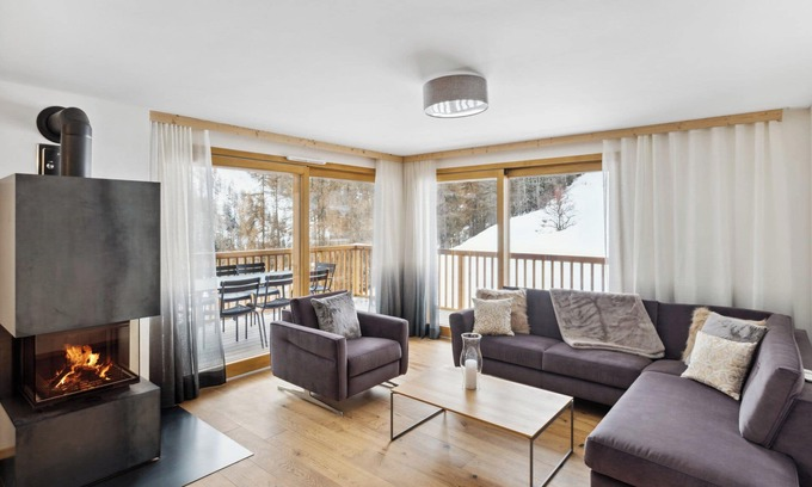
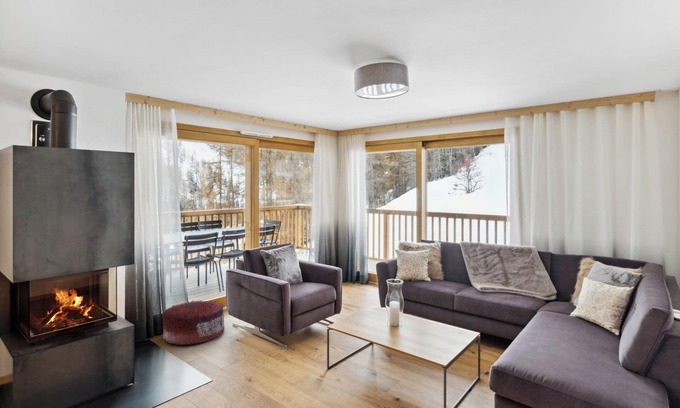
+ pouf (194, 319)
